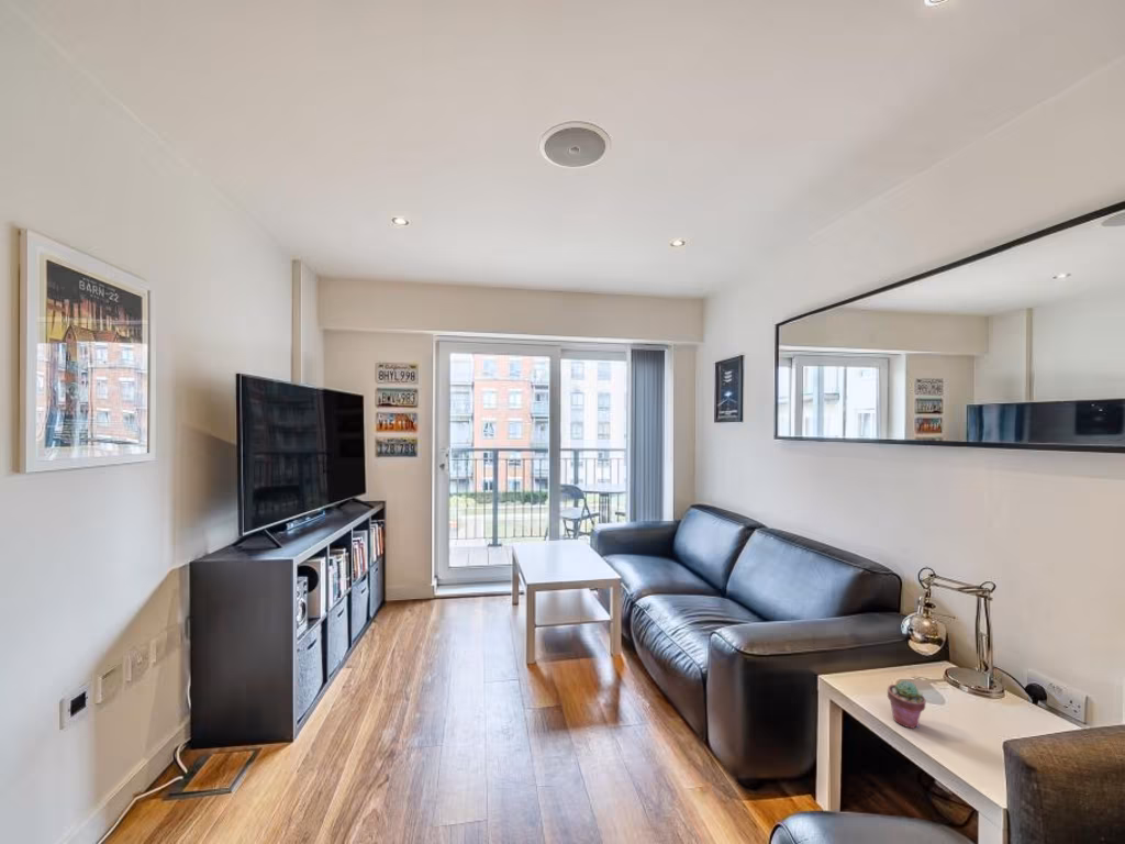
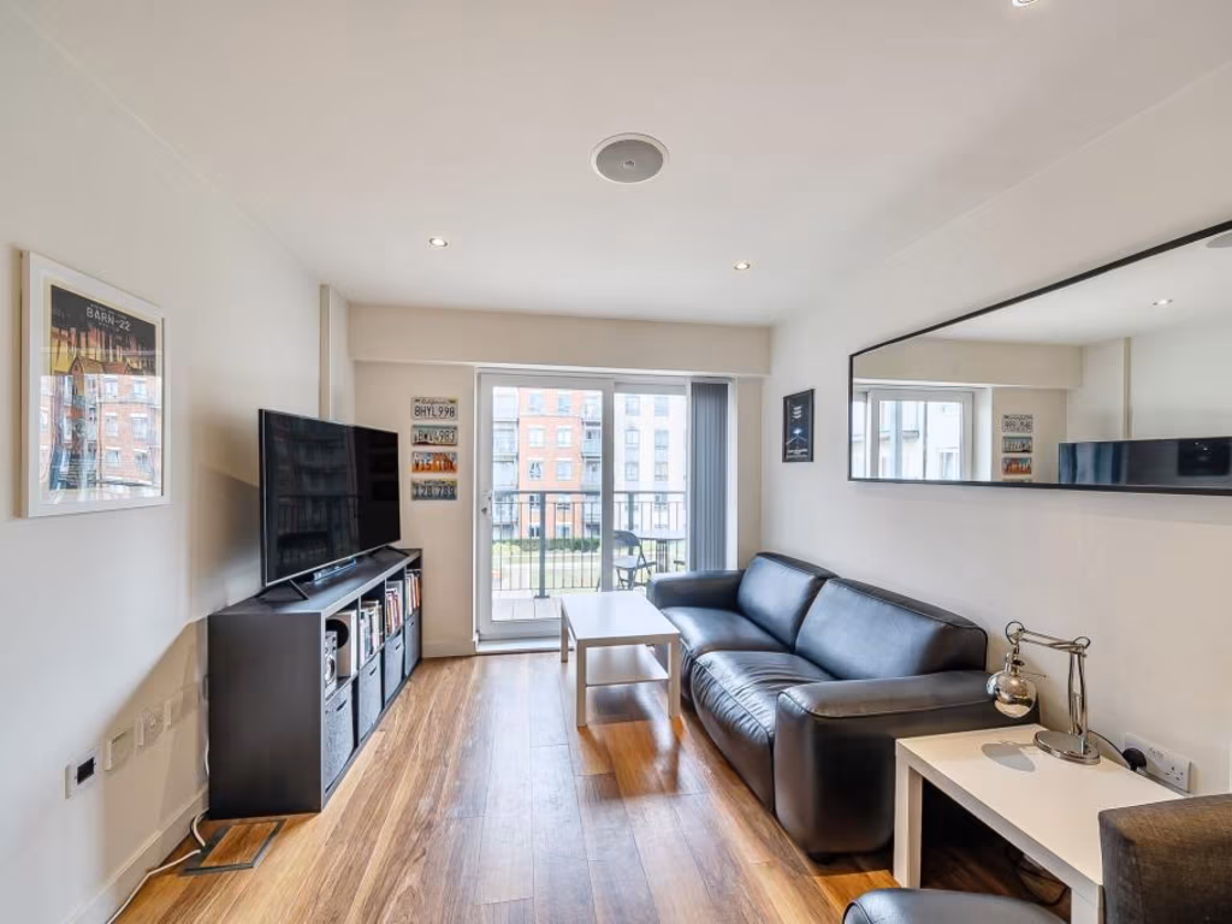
- potted succulent (905, 701)
